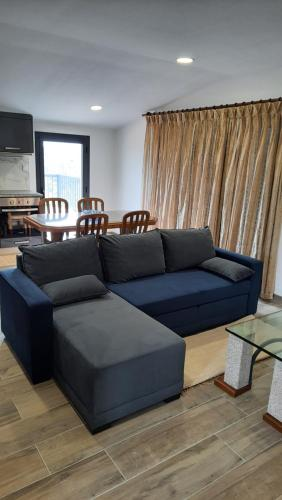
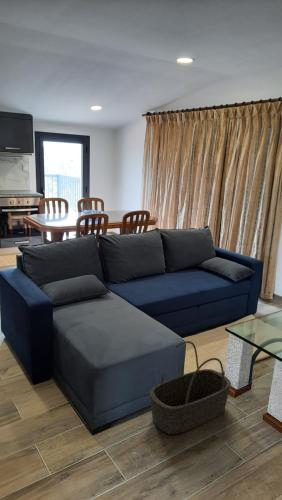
+ basket (191, 382)
